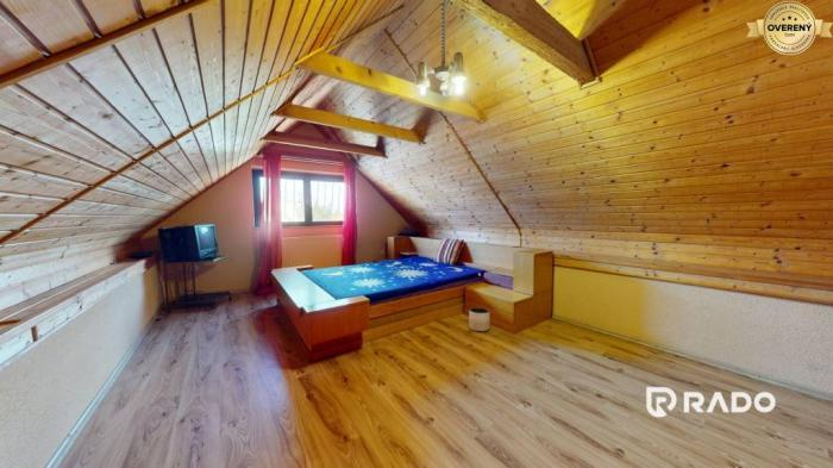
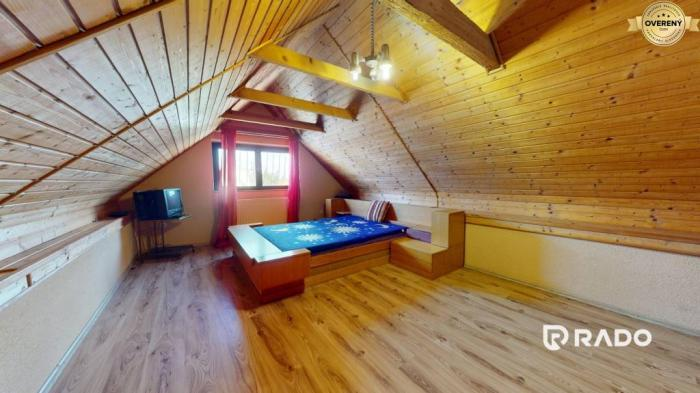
- planter (478, 319)
